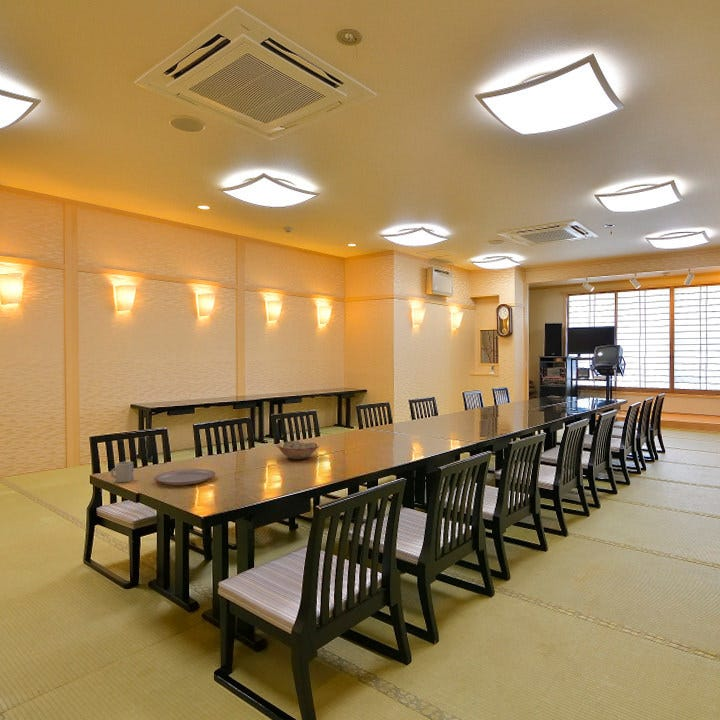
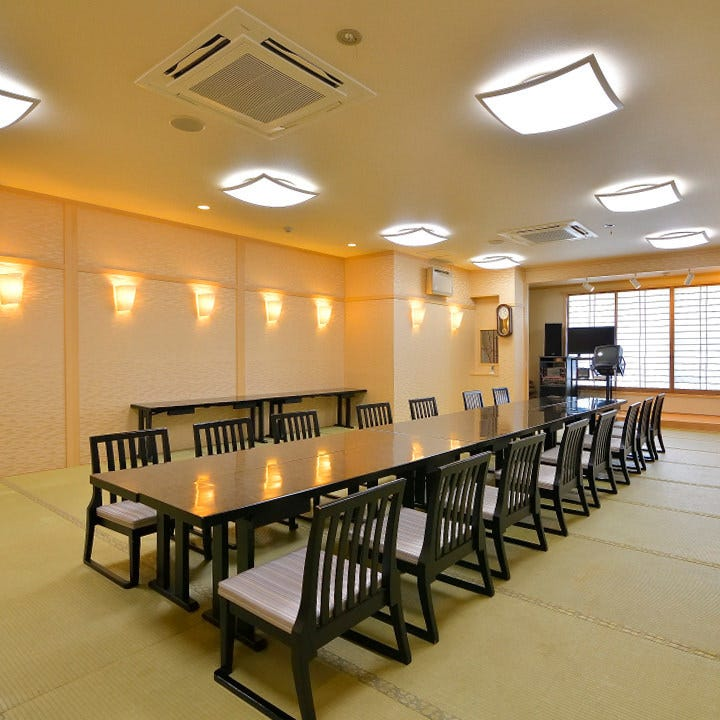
- bowl (298, 451)
- plate (185, 477)
- cup (122, 471)
